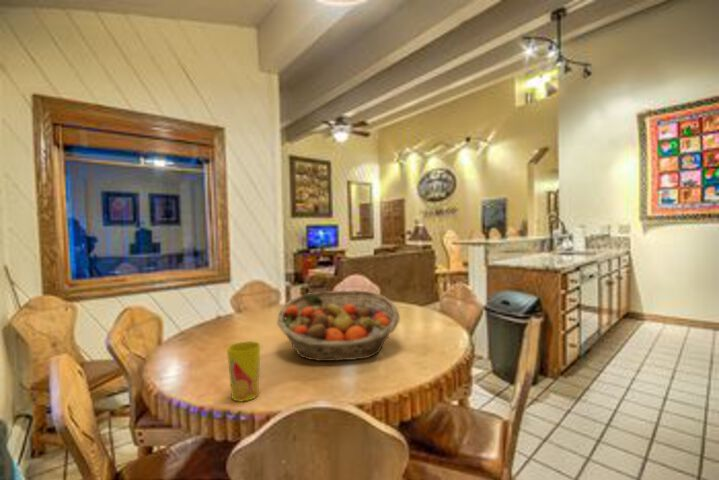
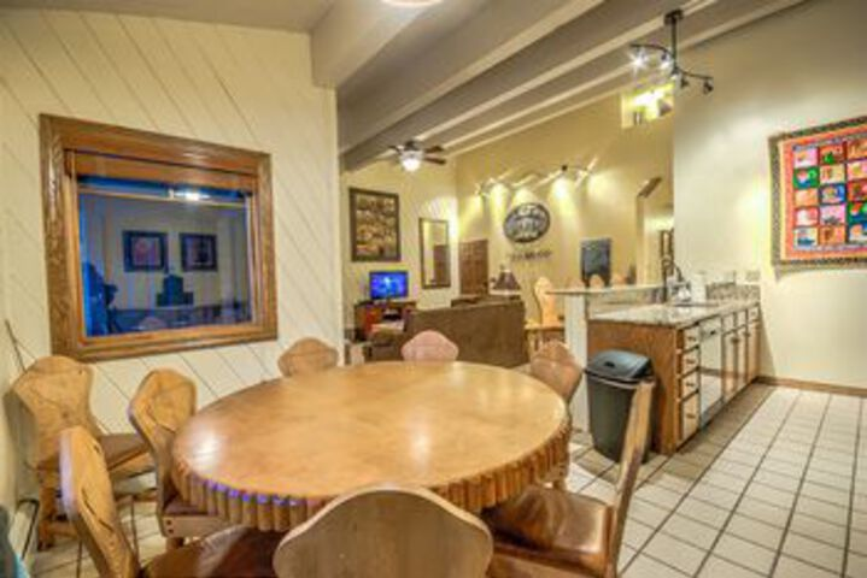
- fruit basket (338, 322)
- cup (244, 370)
